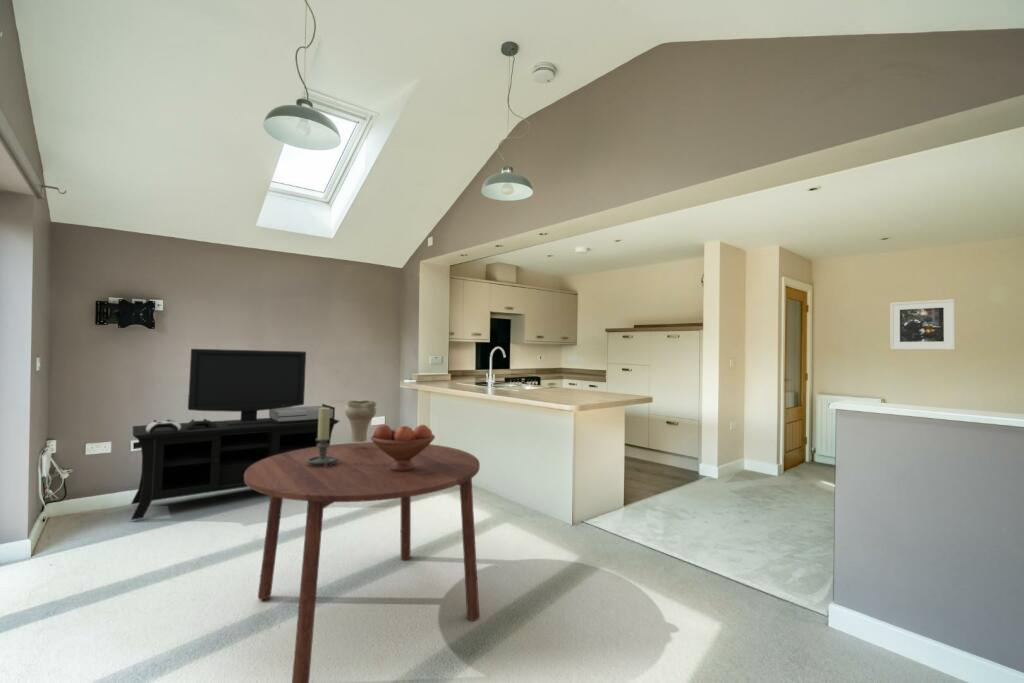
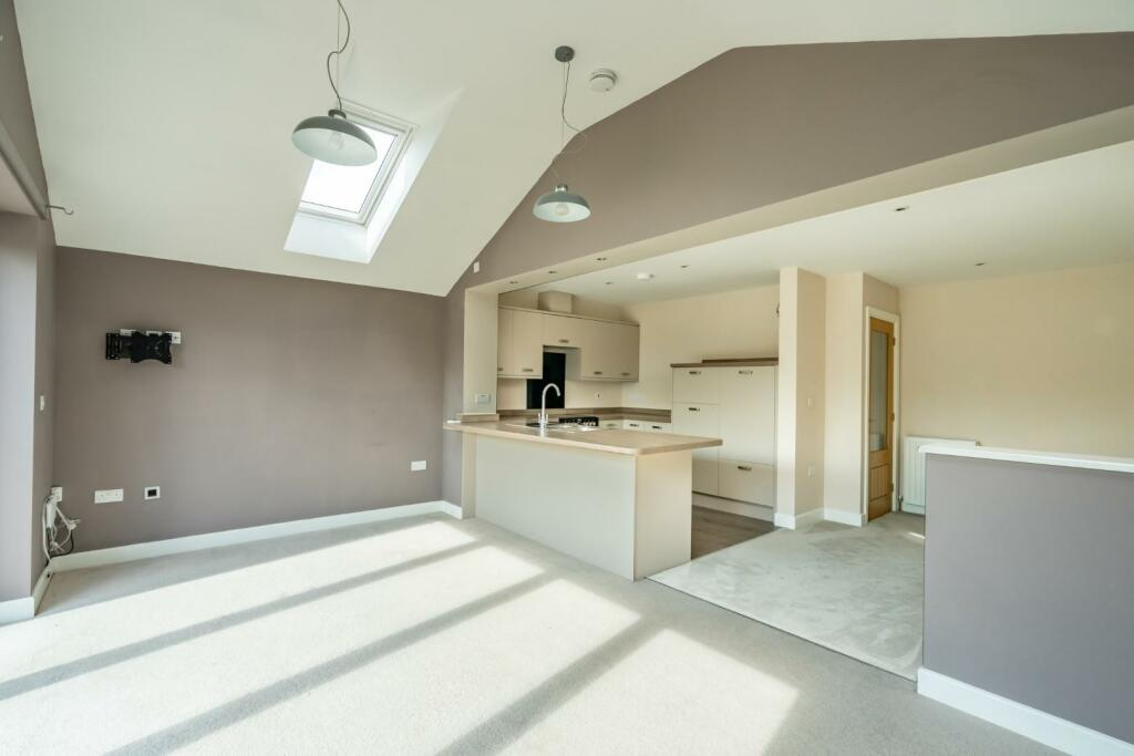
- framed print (921, 325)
- vase (361, 423)
- media console (243, 422)
- fruit bowl (403, 445)
- dining table (401, 534)
- candle holder (323, 435)
